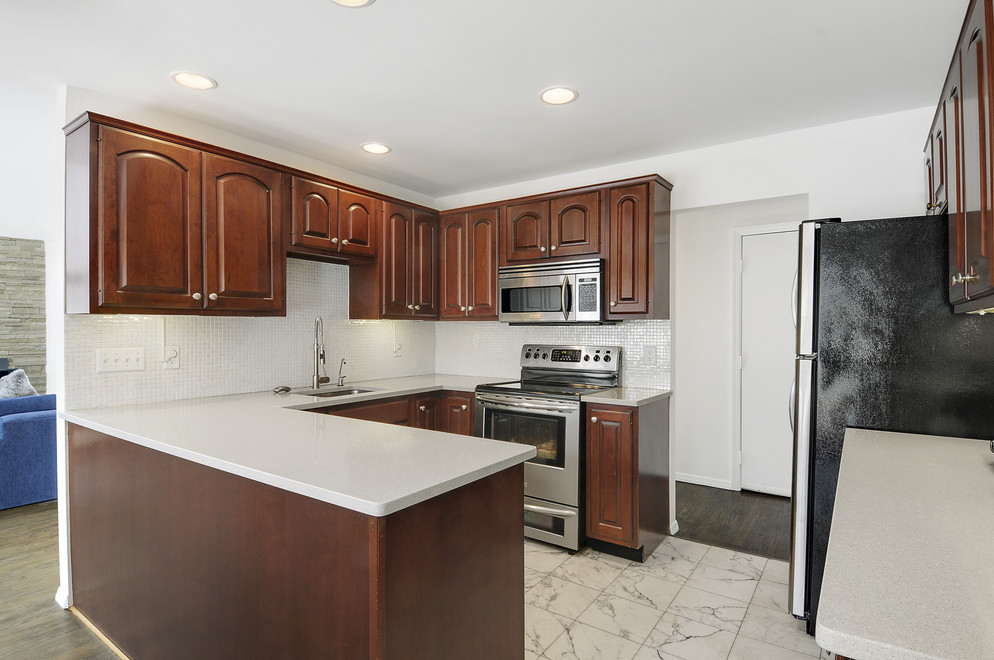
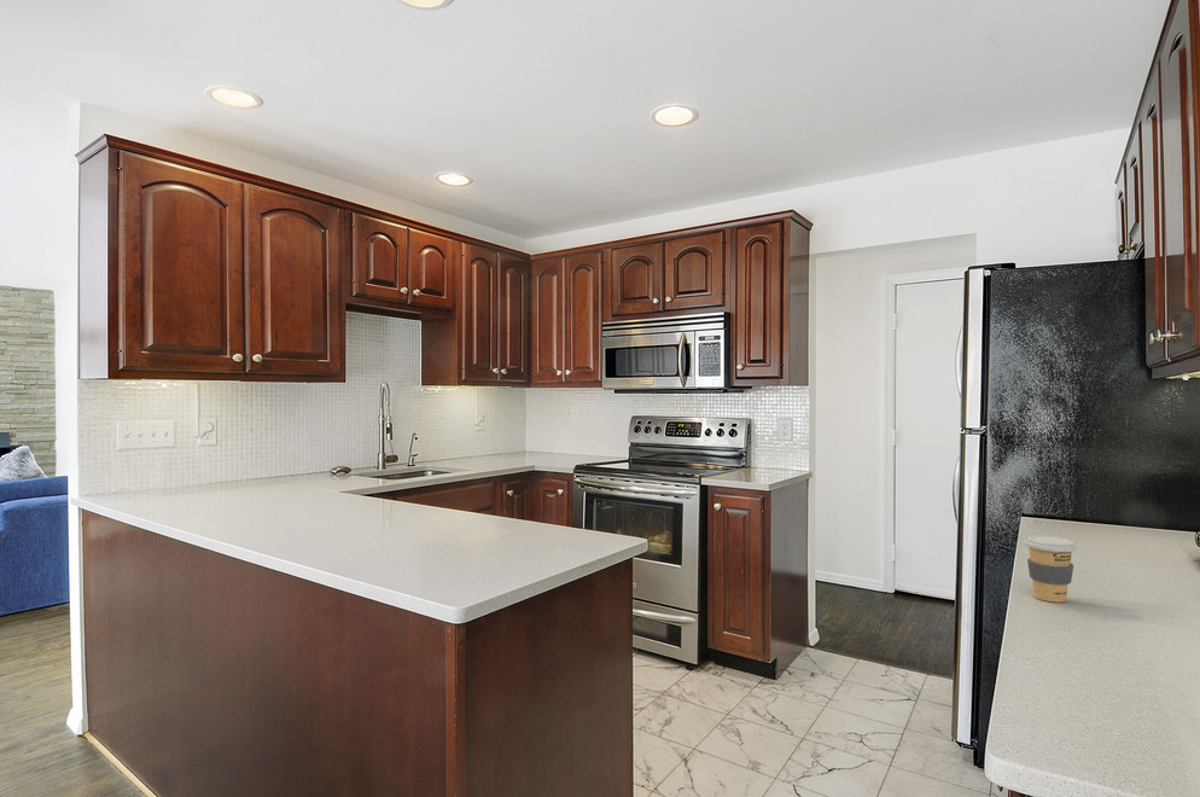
+ coffee cup (1049, 569)
